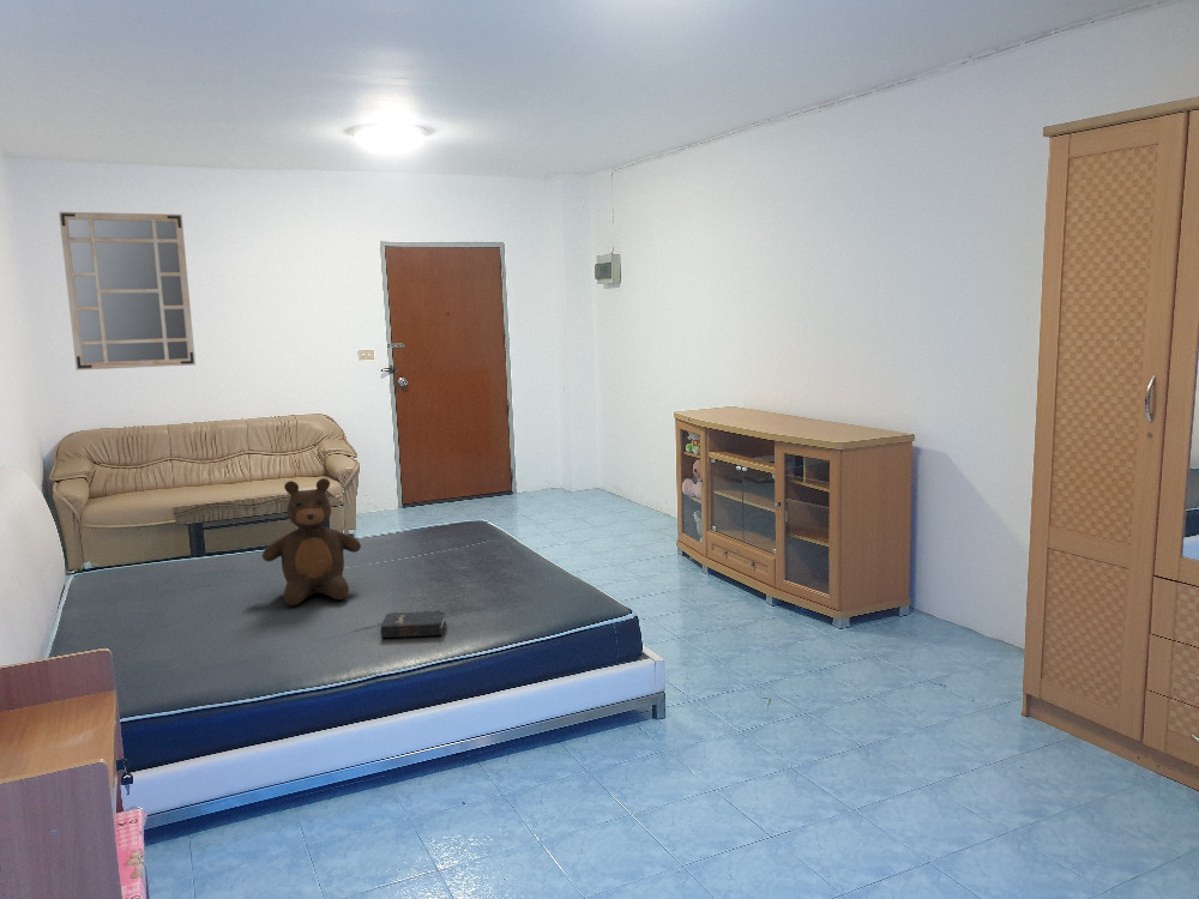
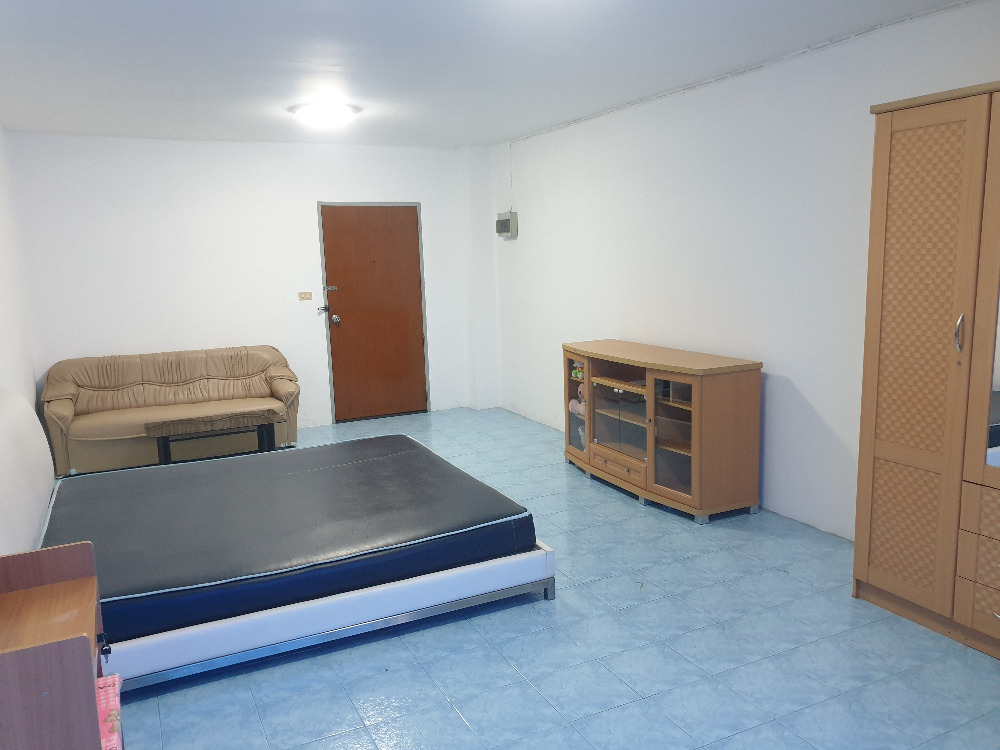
- teddy bear (312, 538)
- mirror (129, 291)
- hardback book (414, 623)
